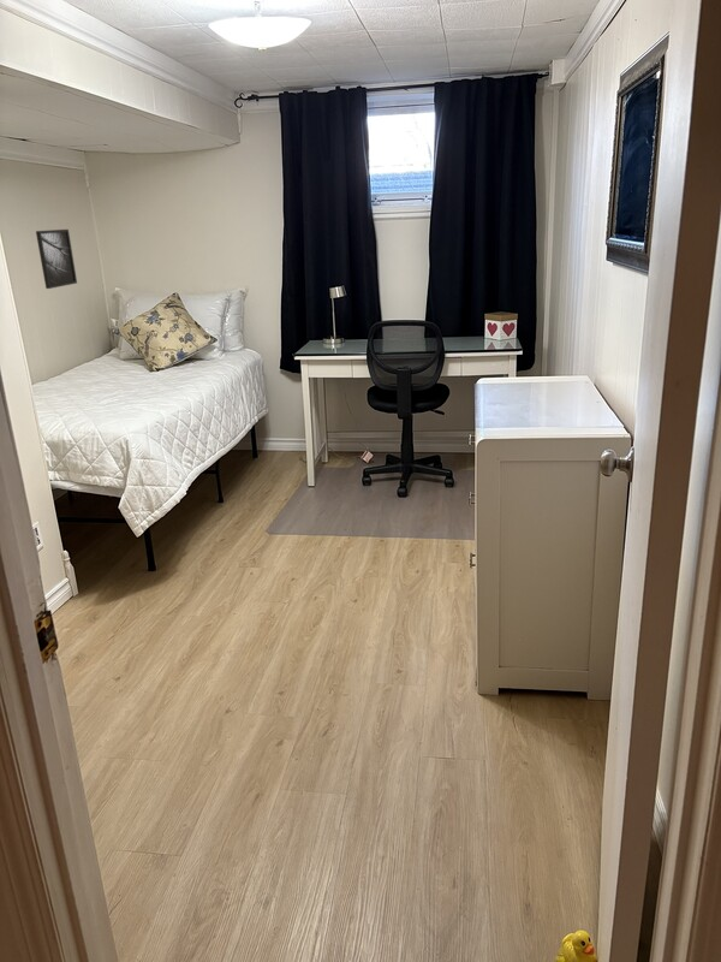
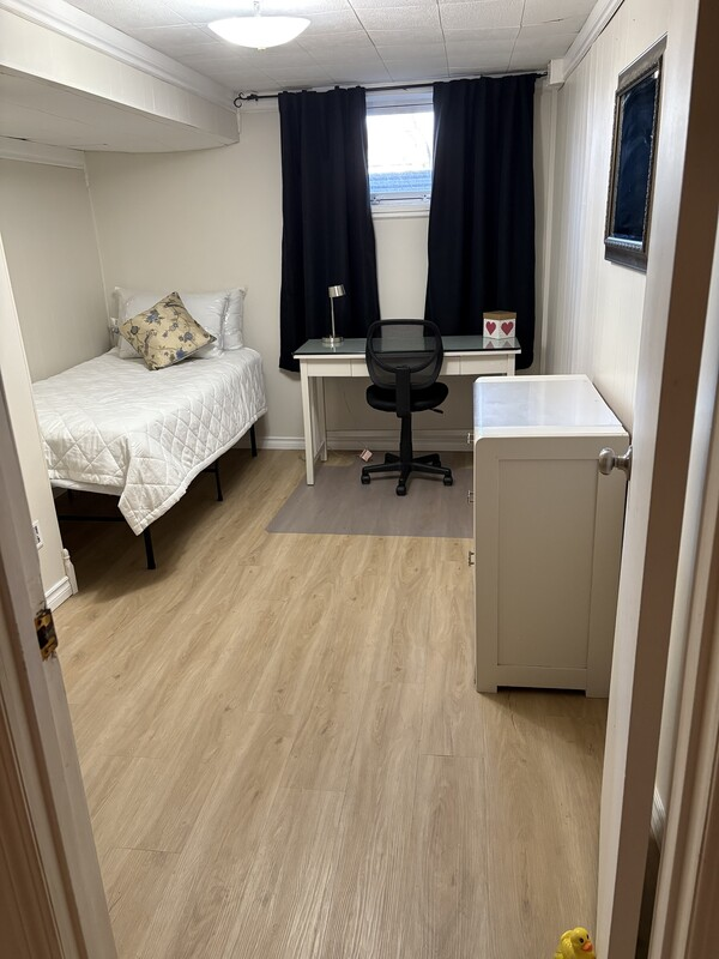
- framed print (56, 257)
